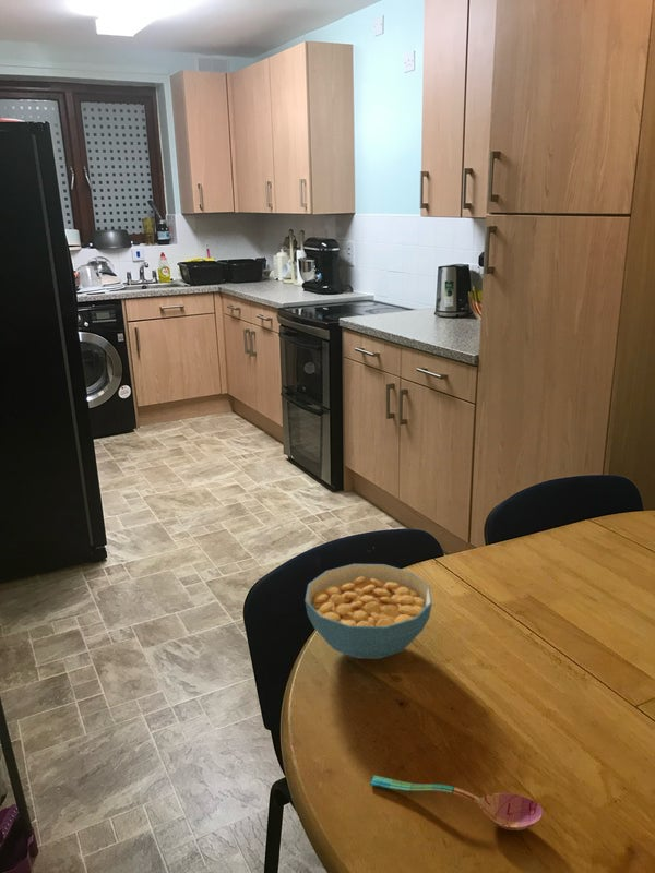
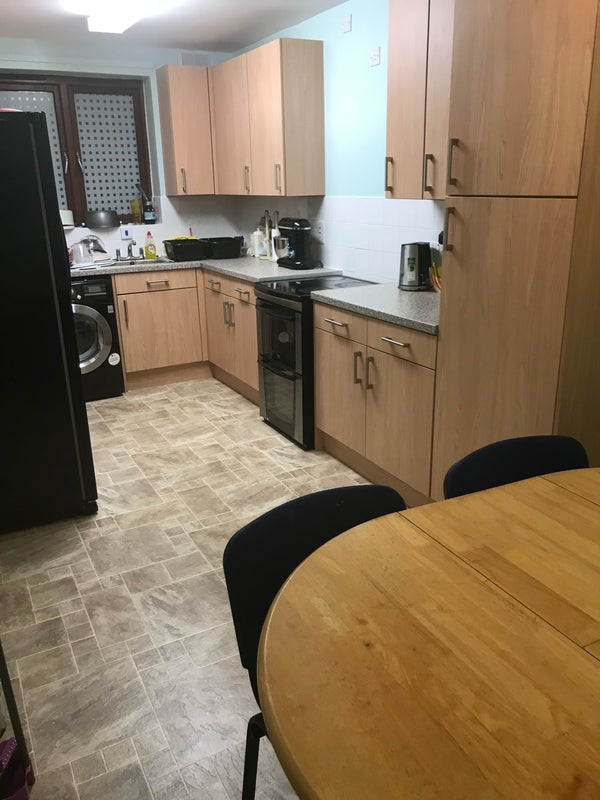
- cereal bowl (368, 620)
- soupspoon (453, 793)
